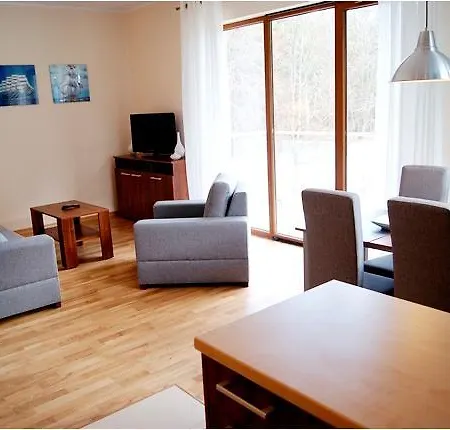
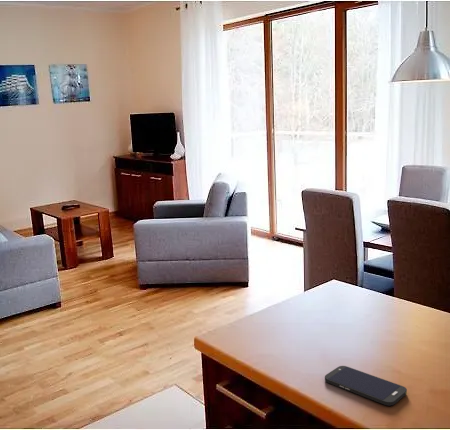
+ smartphone (364, 384)
